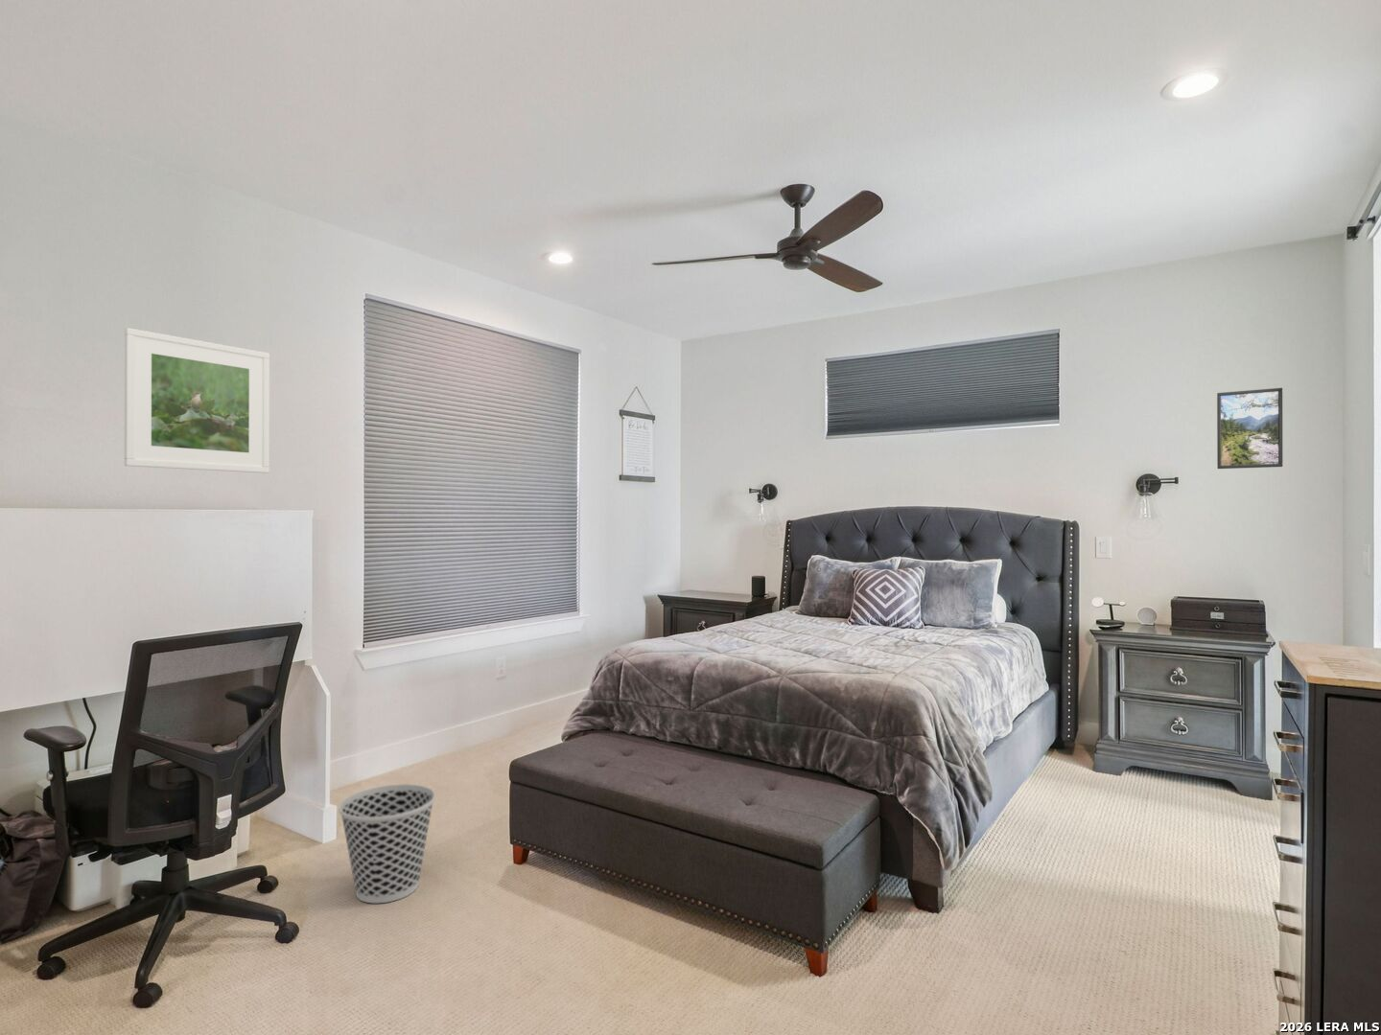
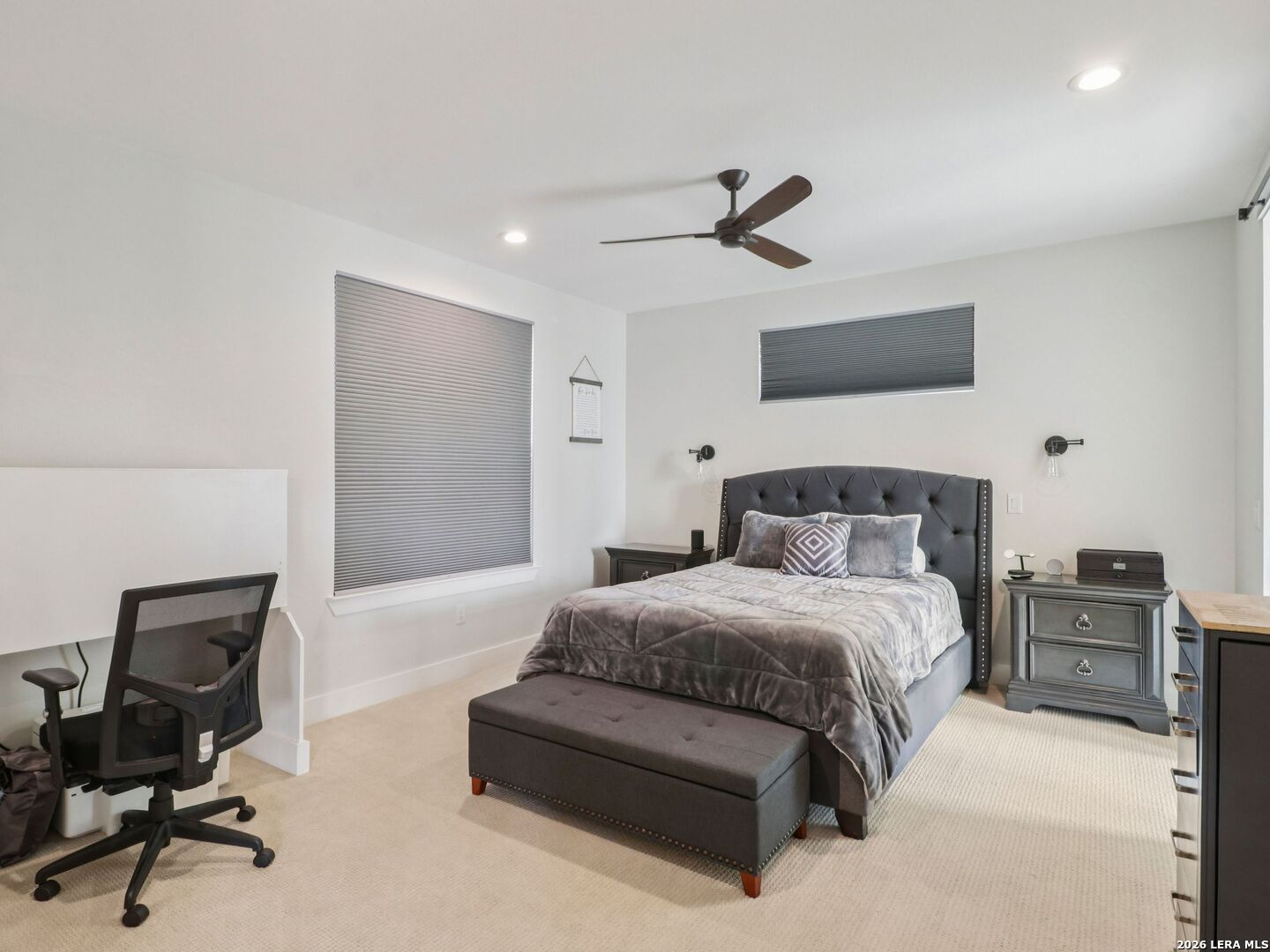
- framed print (1248, 428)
- wastebasket (387, 844)
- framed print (201, 406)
